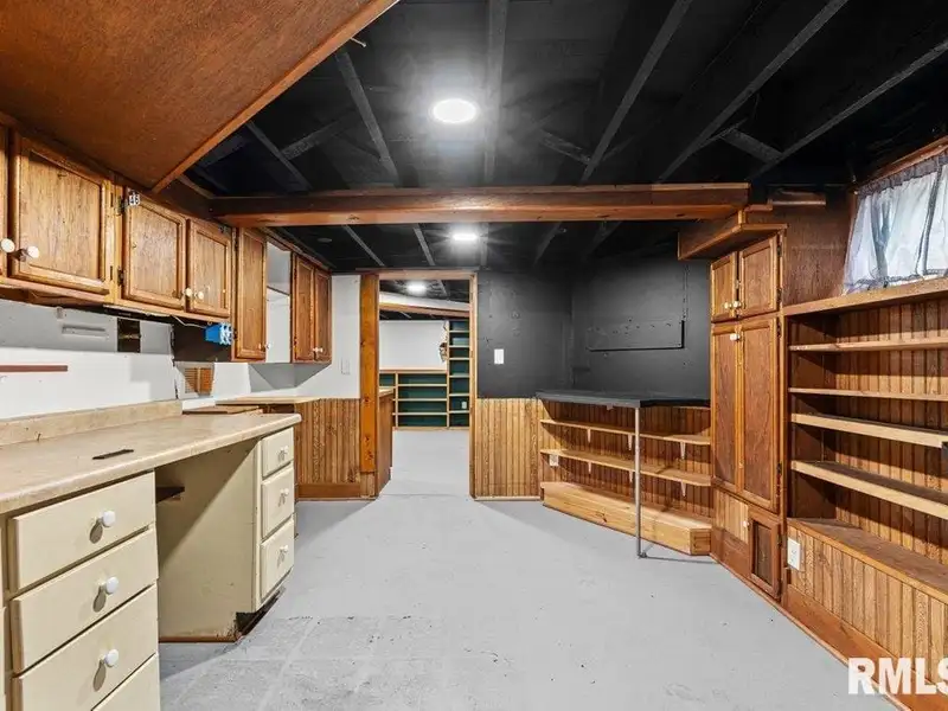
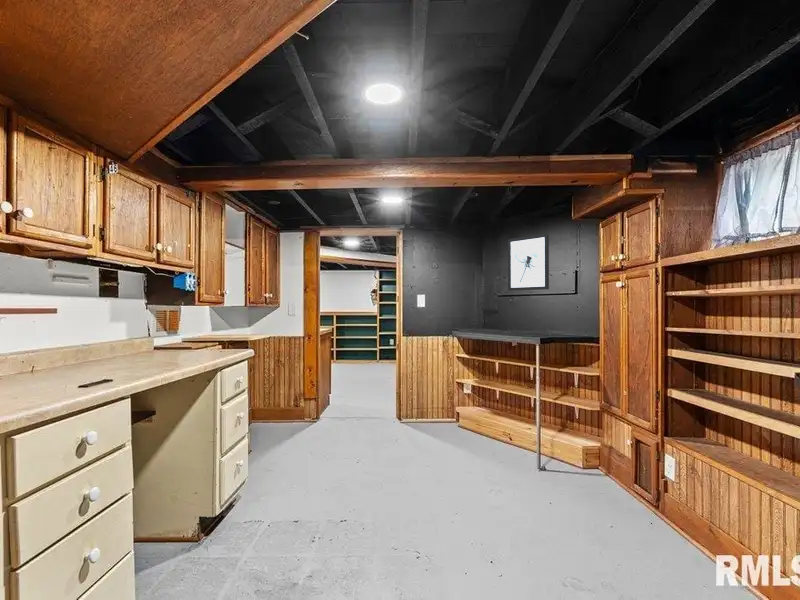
+ wall art (527, 263)
